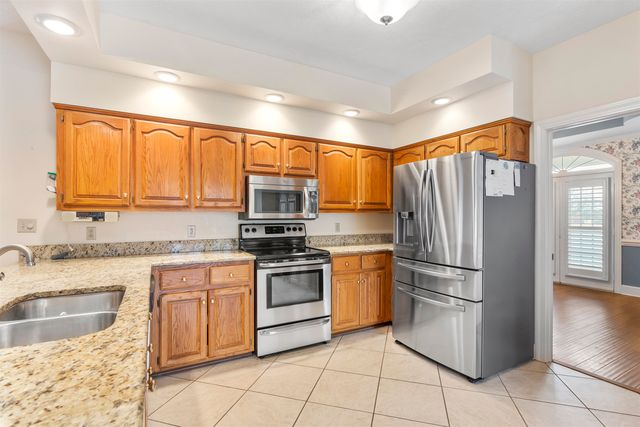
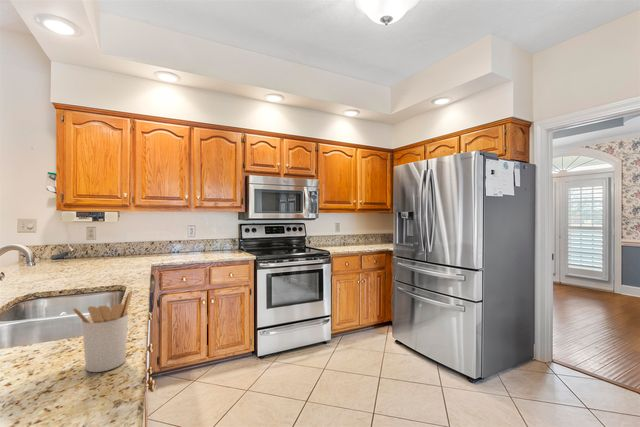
+ utensil holder (106, 331)
